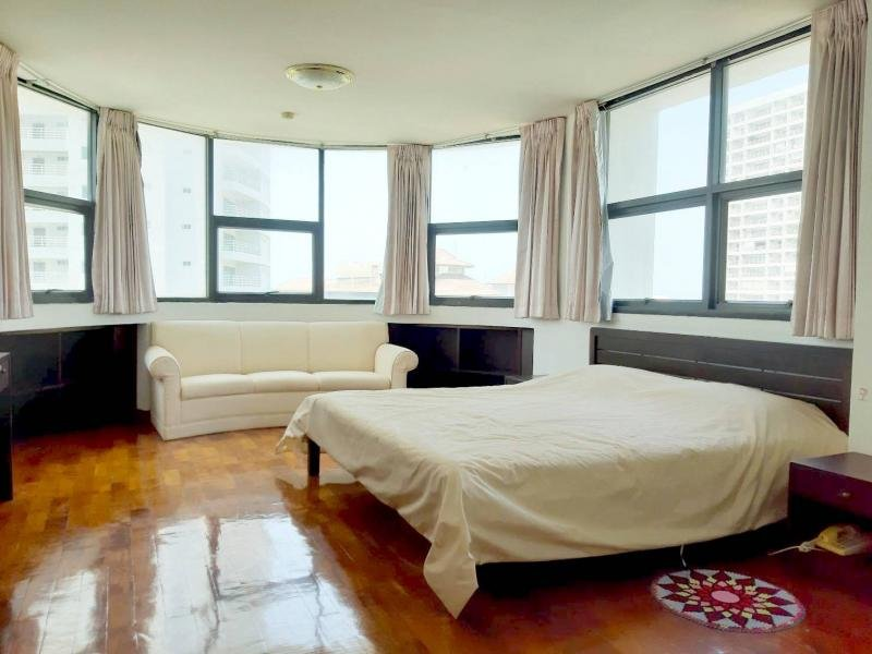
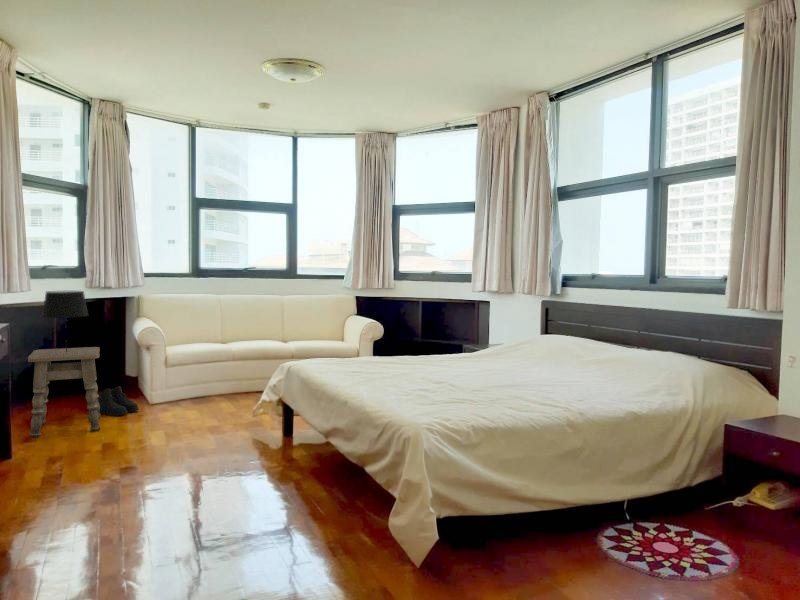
+ side table (62, 379)
+ table lamp (65, 321)
+ boots (118, 400)
